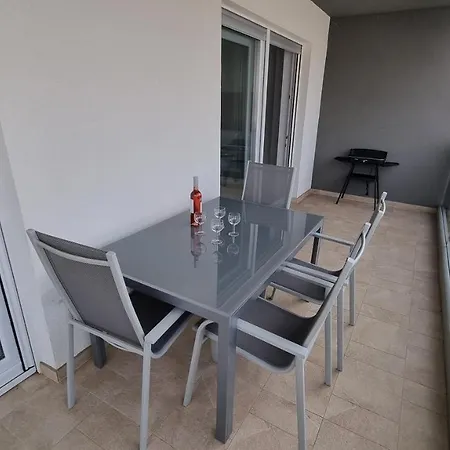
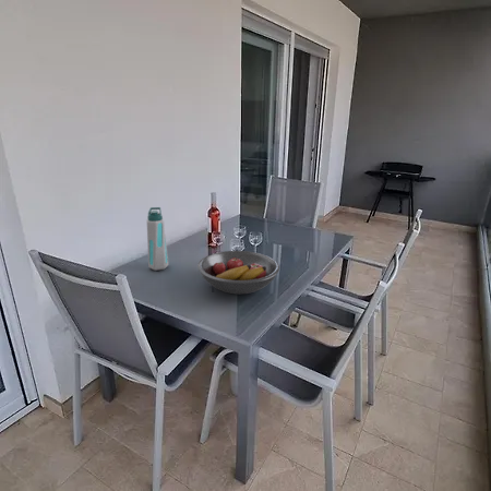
+ fruit bowl (238, 272)
+ water bottle (156, 239)
